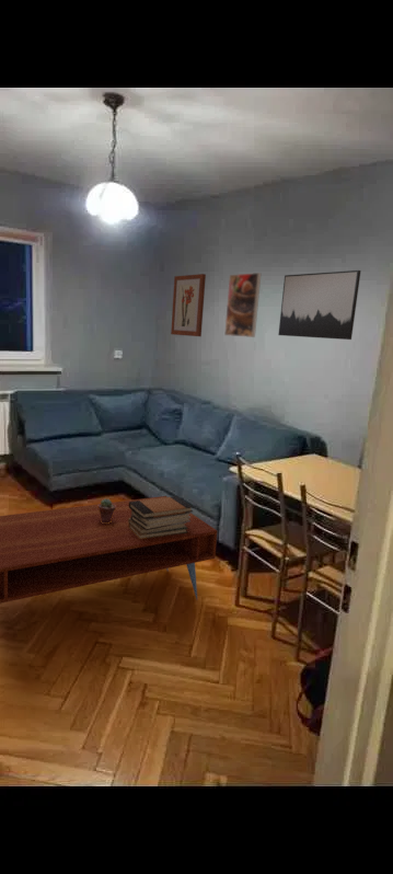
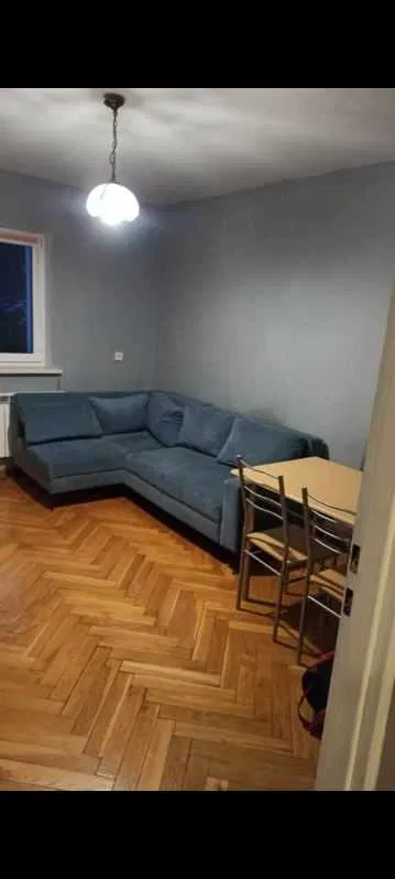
- book stack (160, 516)
- wall art (315, 306)
- wall art (187, 306)
- coffee table (90, 567)
- potted succulent (106, 509)
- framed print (242, 306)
